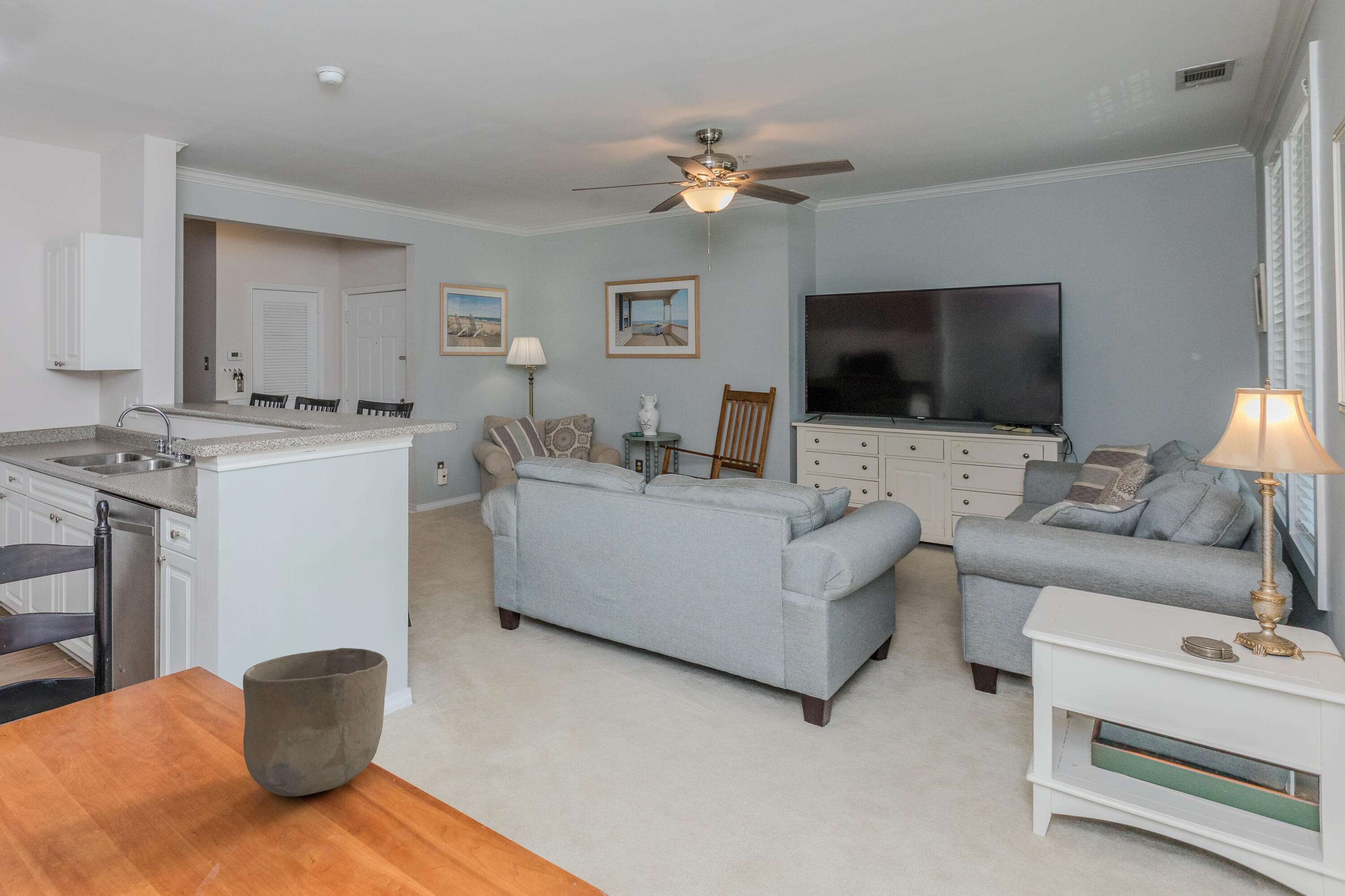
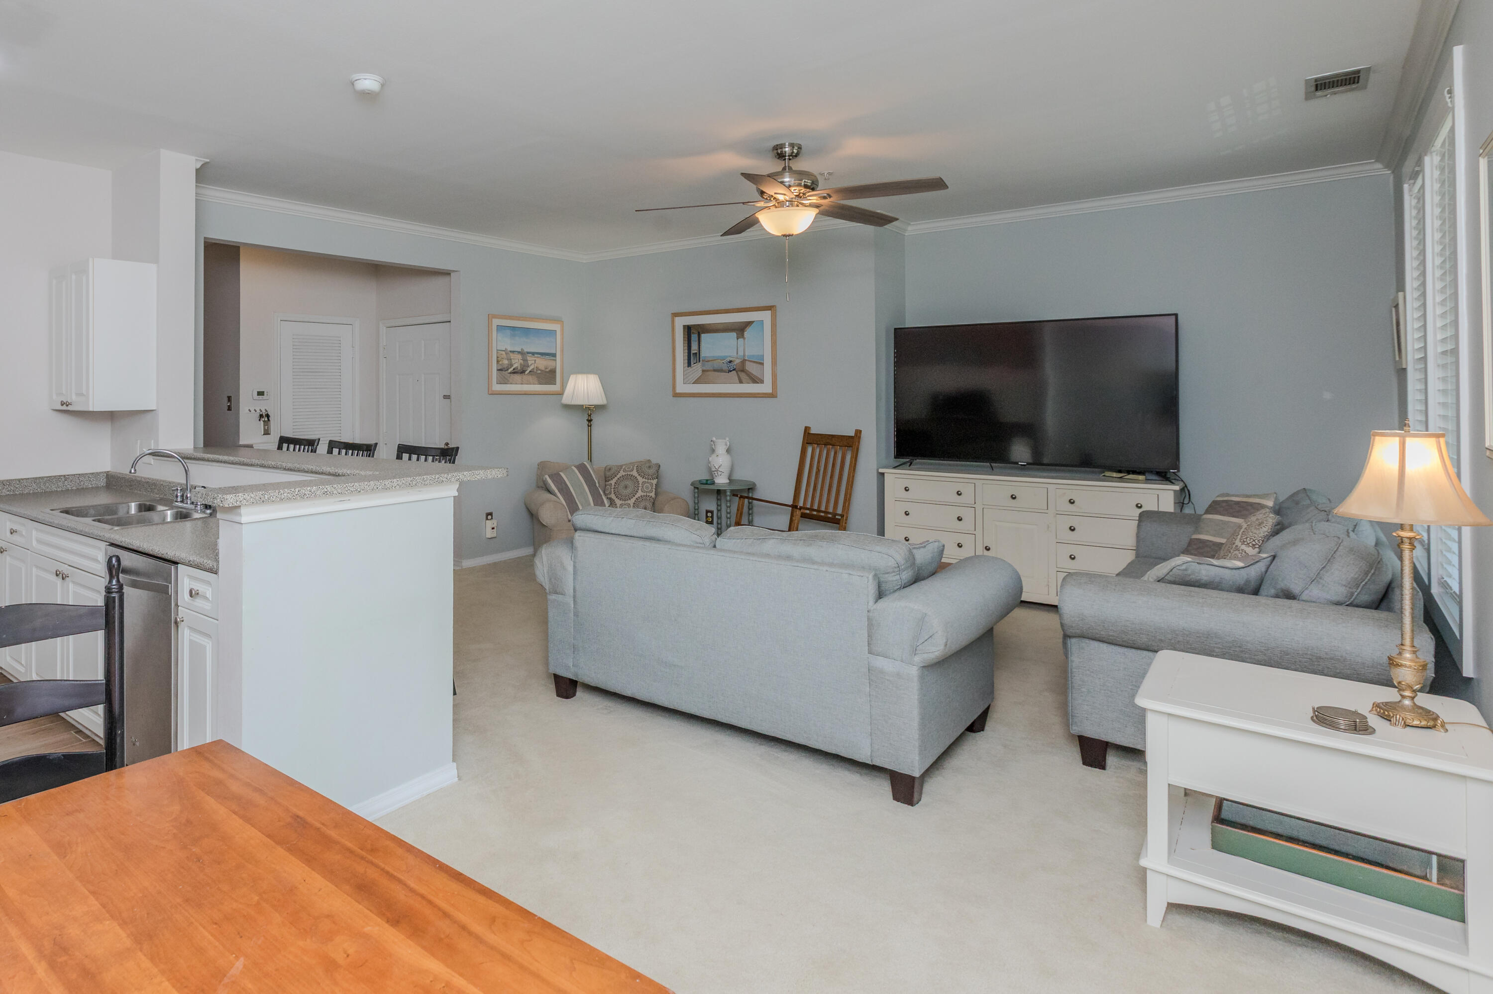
- bowl (318, 721)
